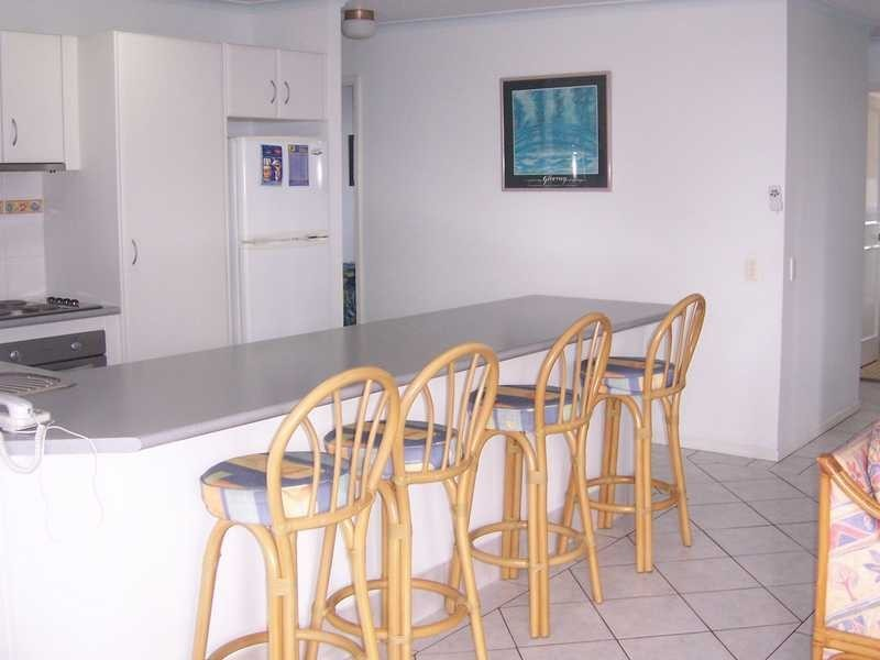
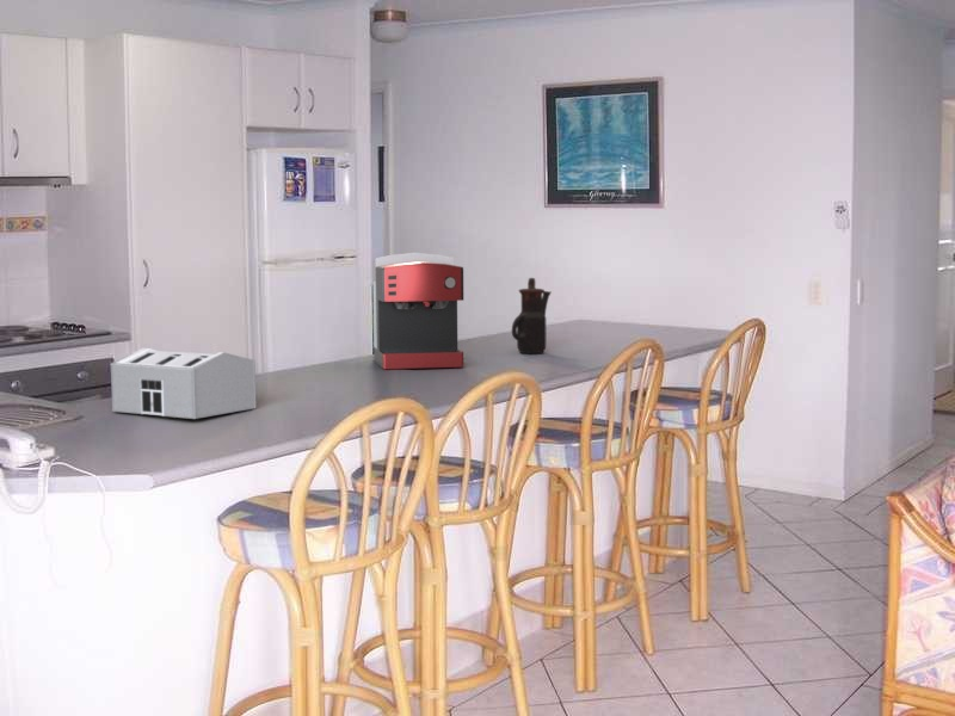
+ toaster (183, 379)
+ coffee maker (418, 309)
+ teapot (531, 315)
